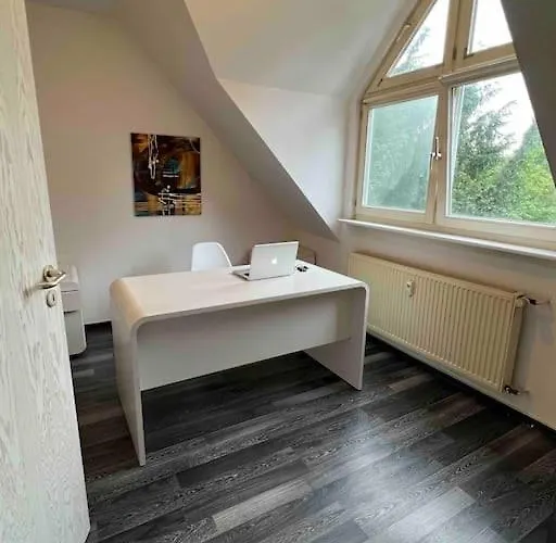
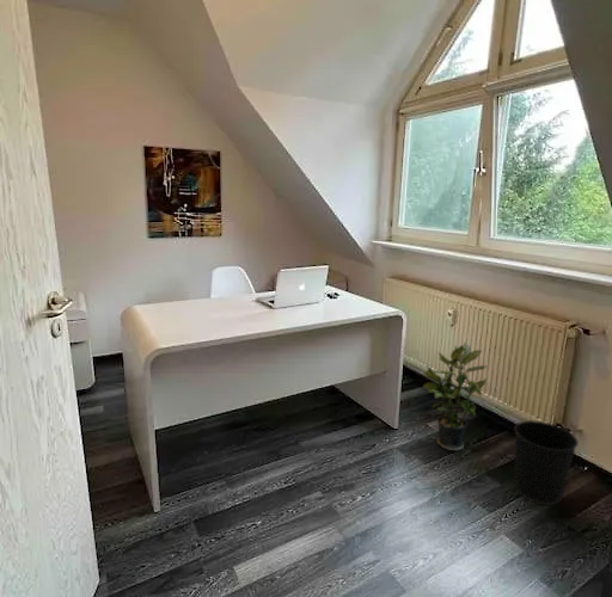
+ potted plant (453, 393)
+ wastebasket (540, 462)
